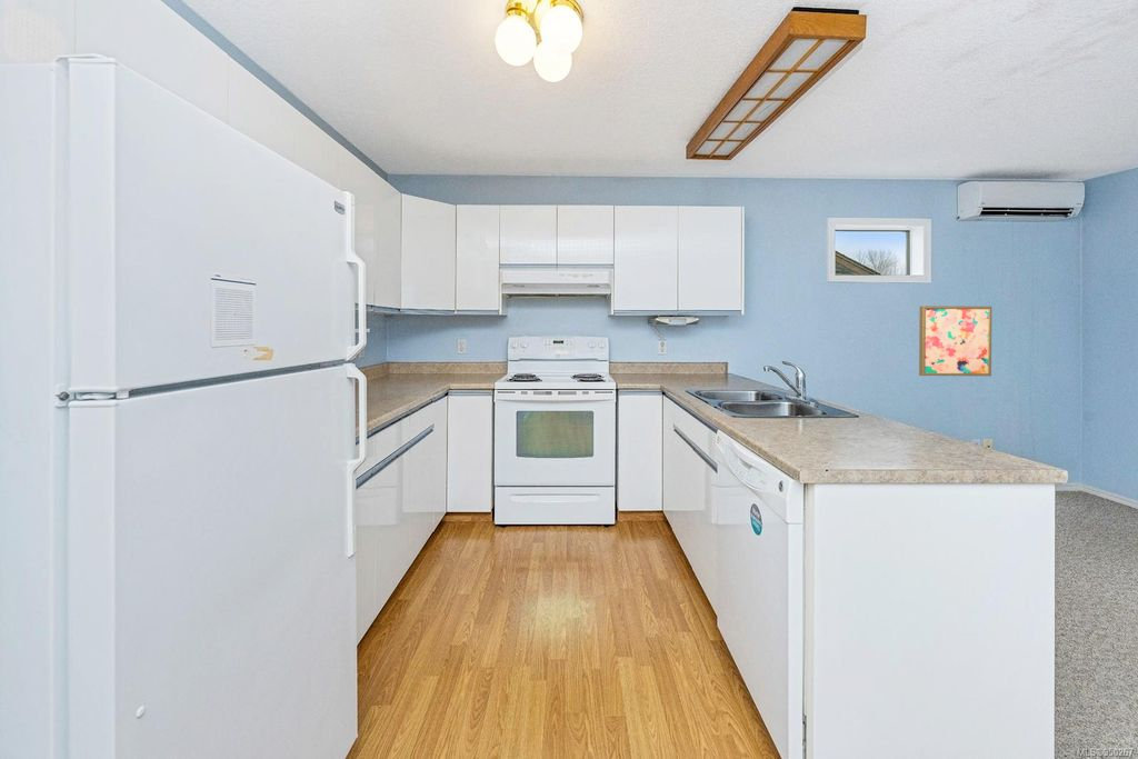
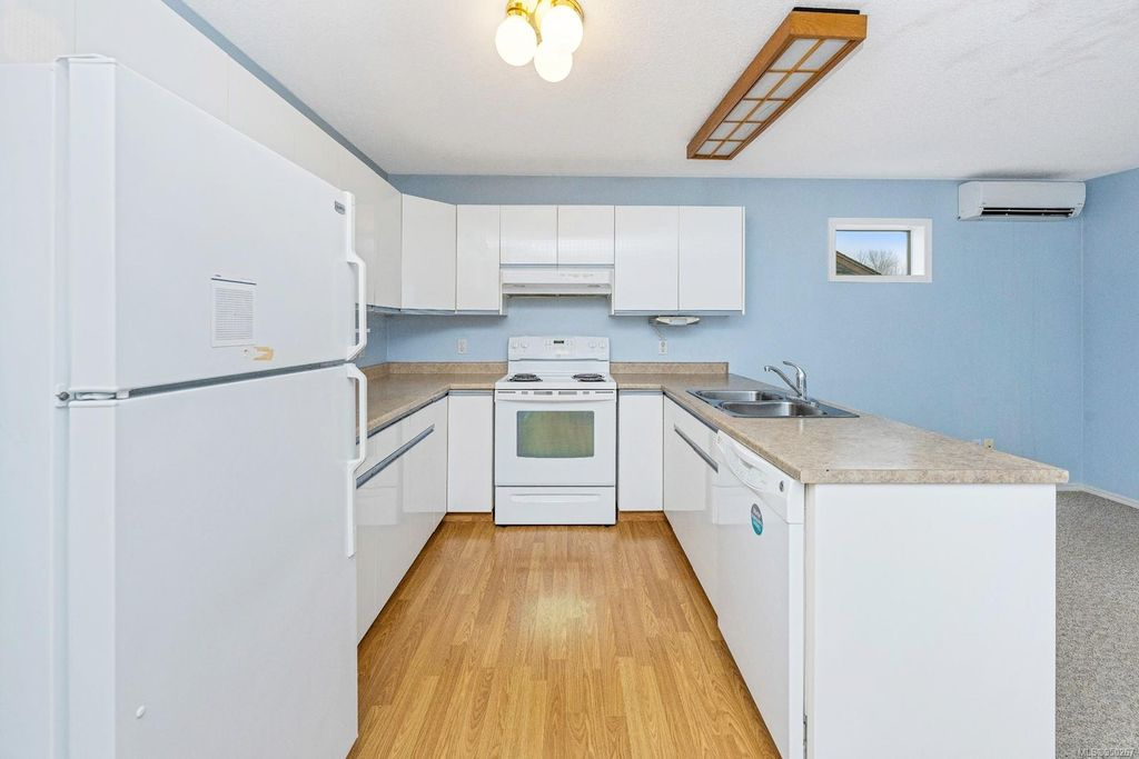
- wall art (955, 341)
